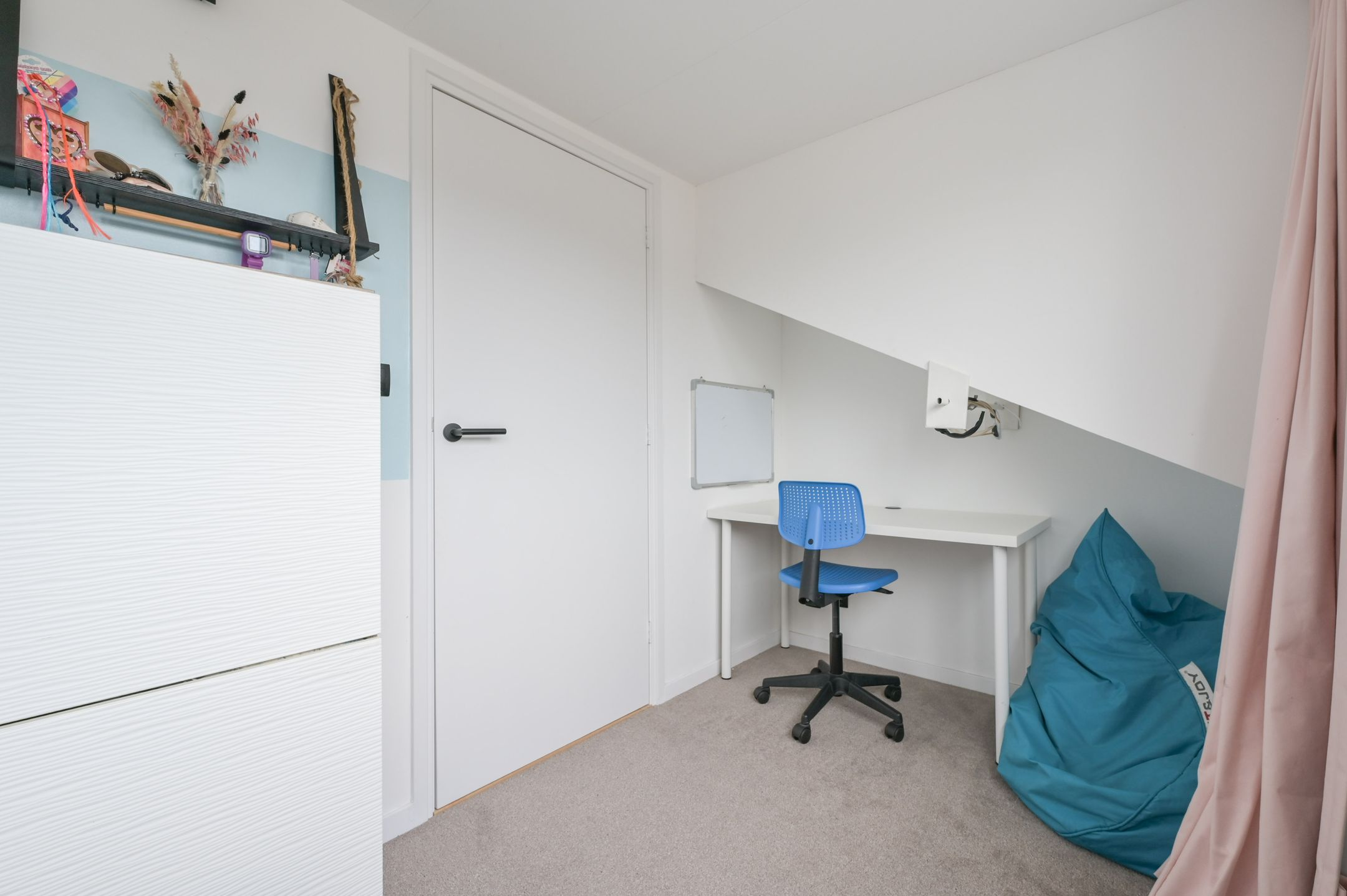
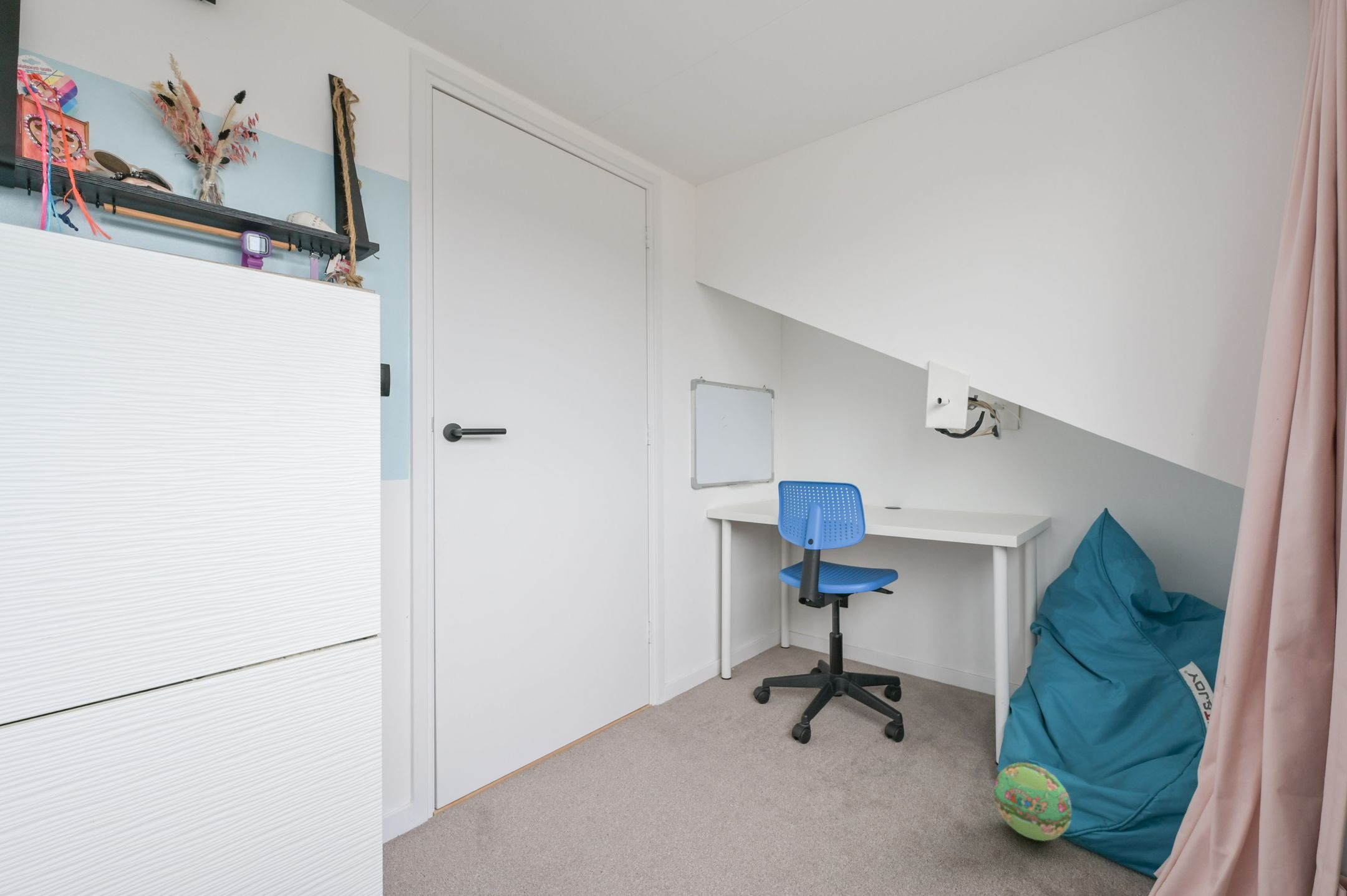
+ ball (1031, 800)
